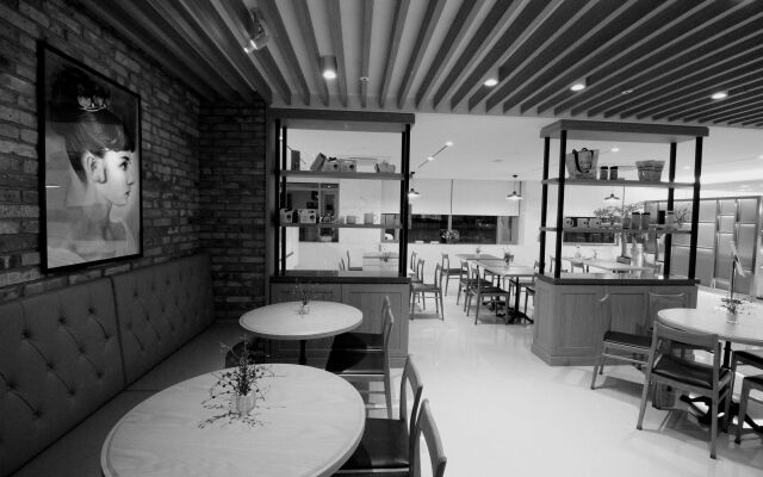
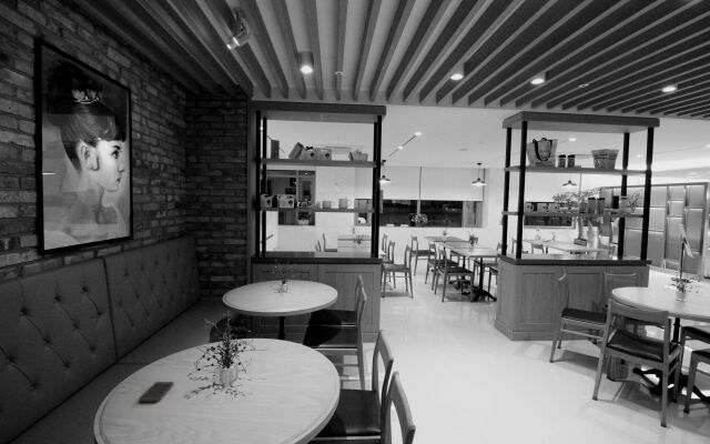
+ cell phone (156, 391)
